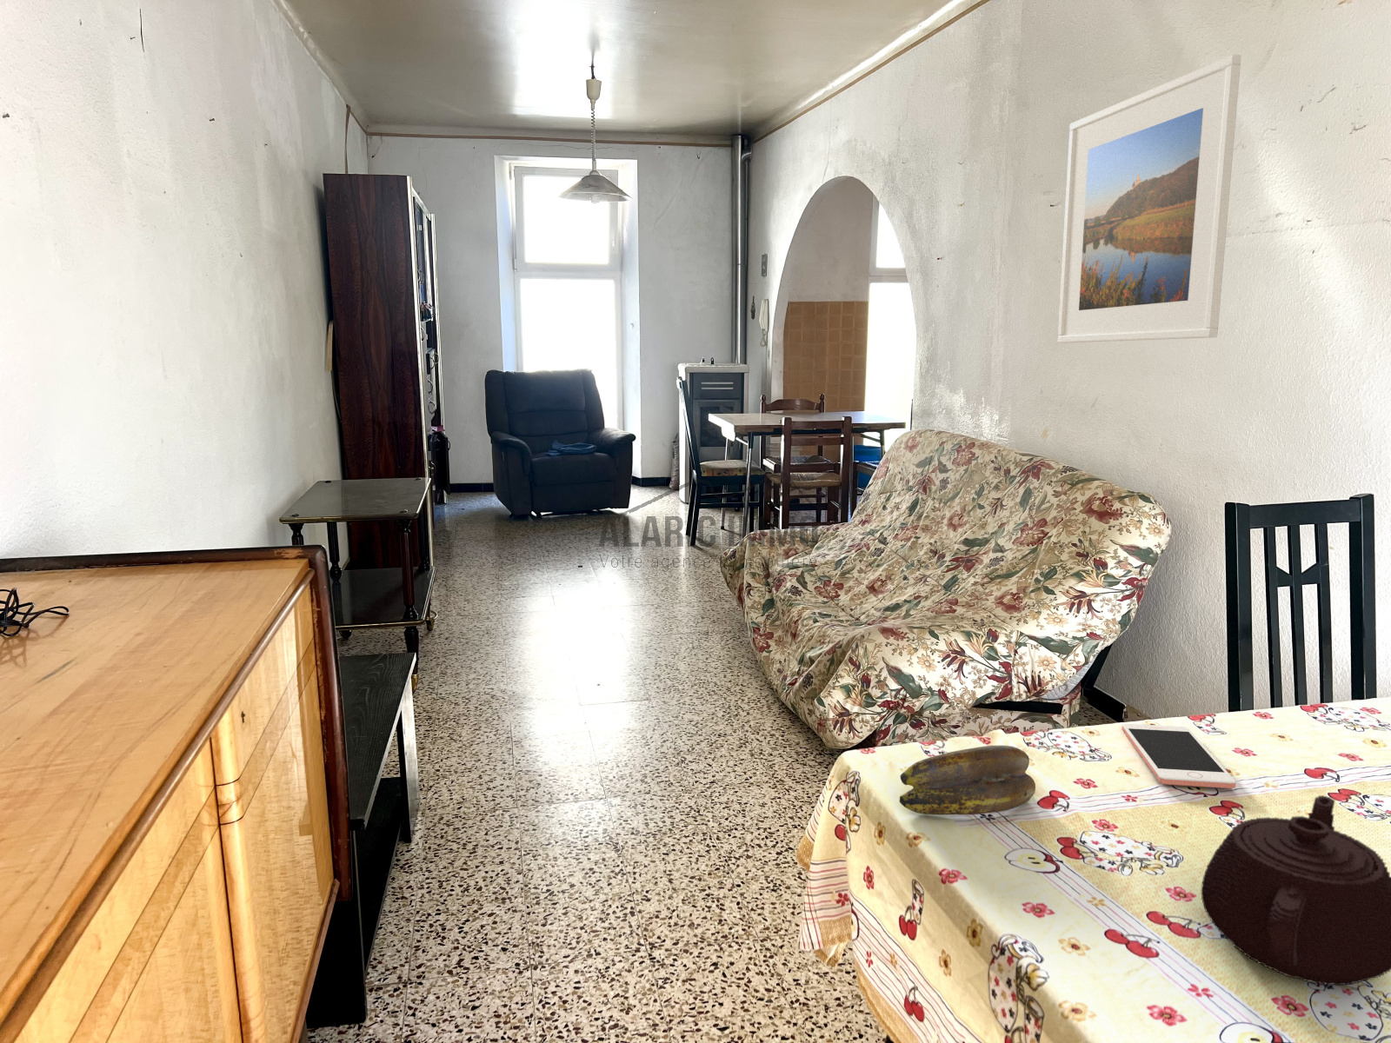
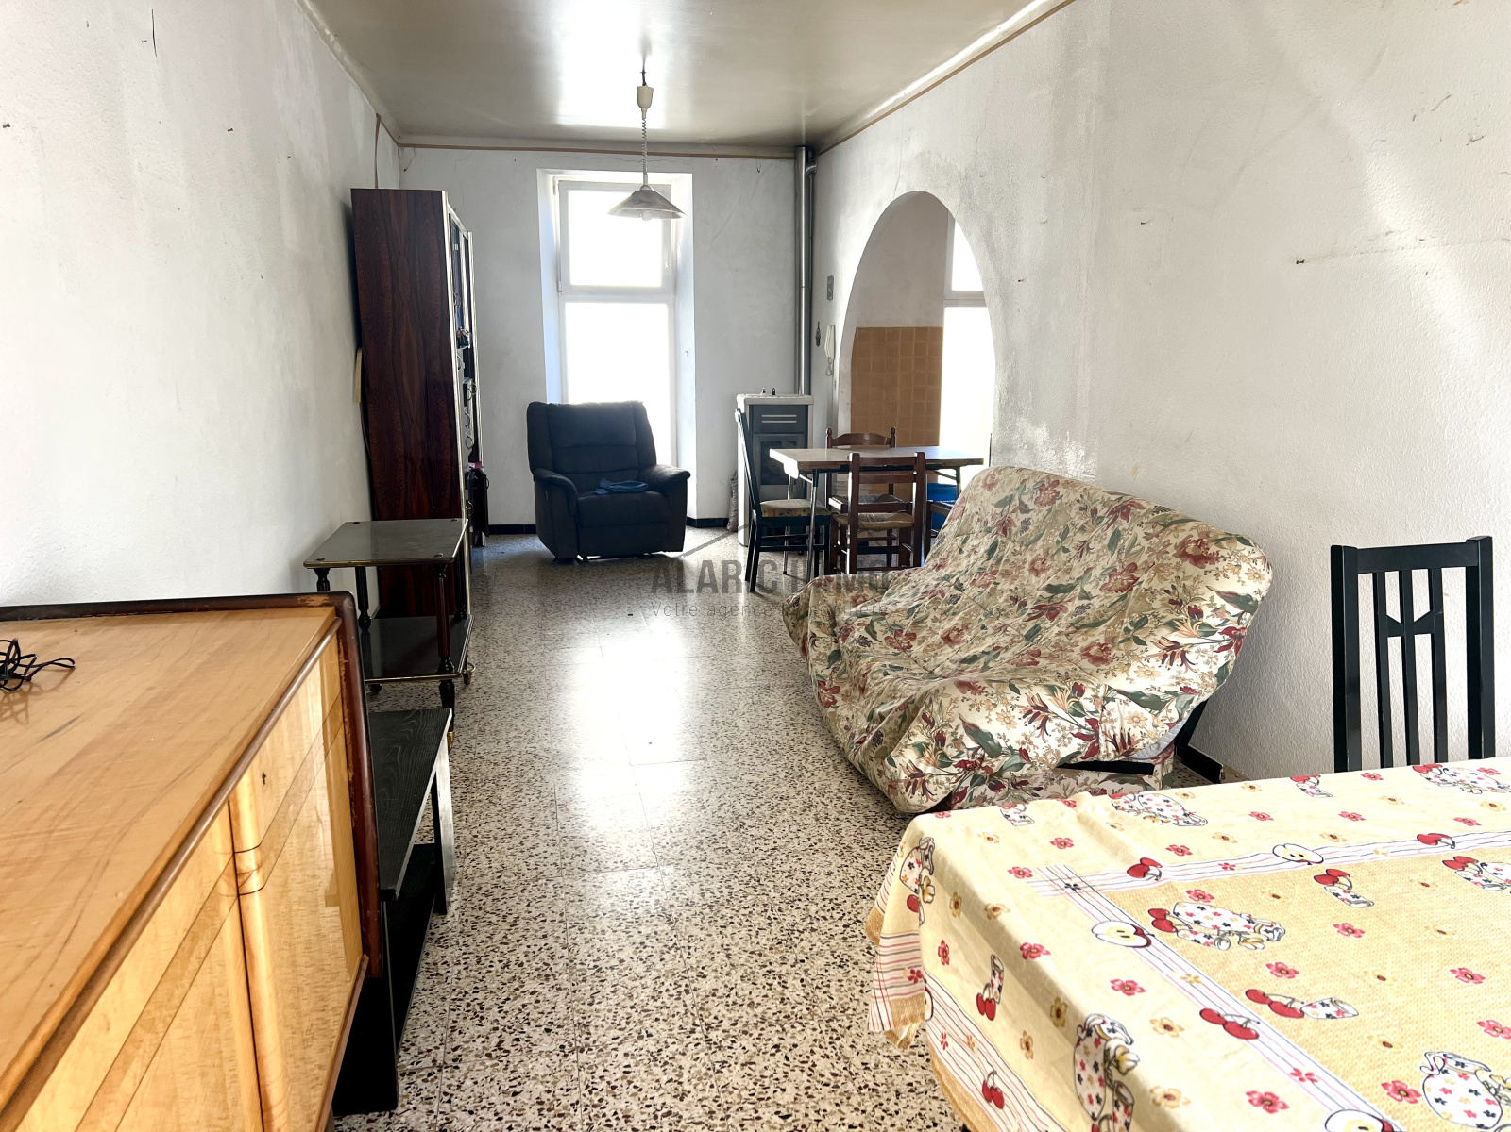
- cell phone (1174, 754)
- teapot (1304, 881)
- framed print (1136, 219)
- banana (980, 771)
